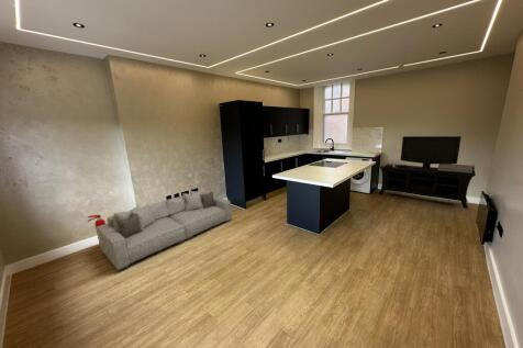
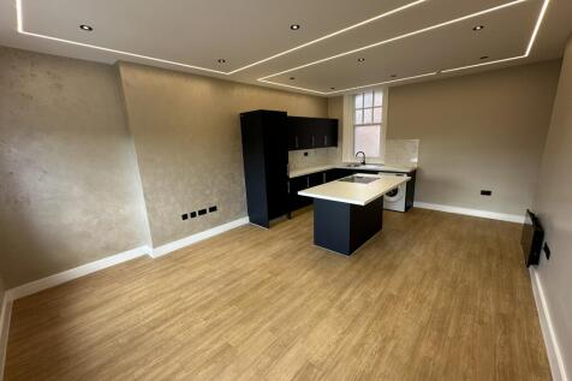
- fire extinguisher (97, 232)
- sofa (173, 216)
- media console (423, 168)
